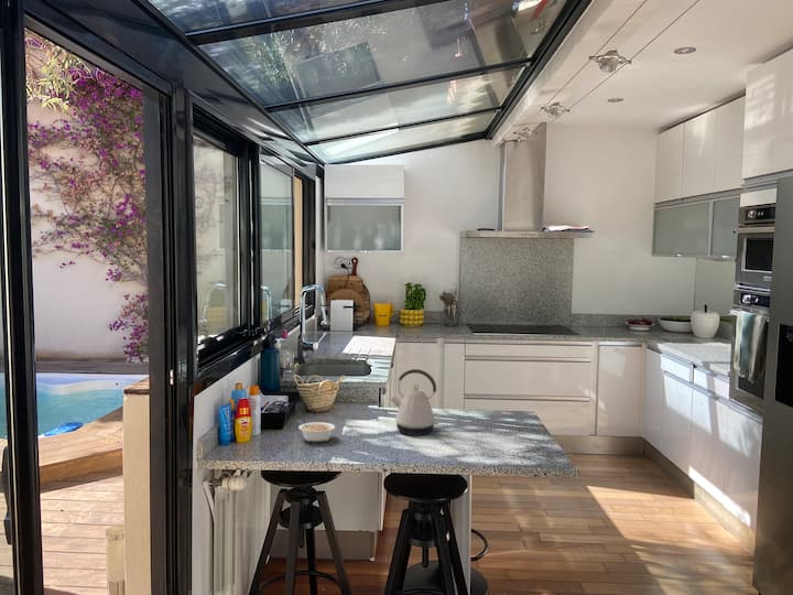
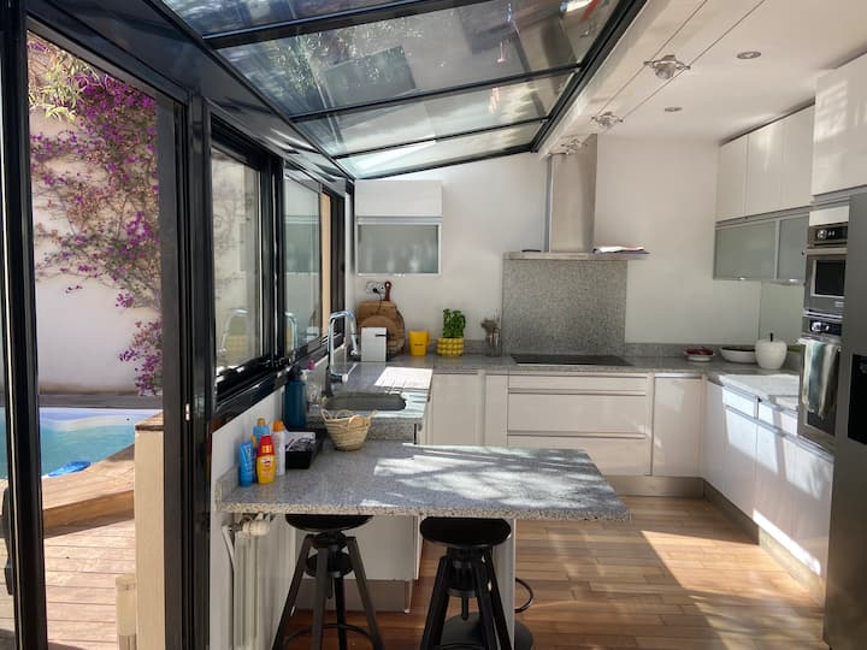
- legume (315, 431)
- kettle (414, 400)
